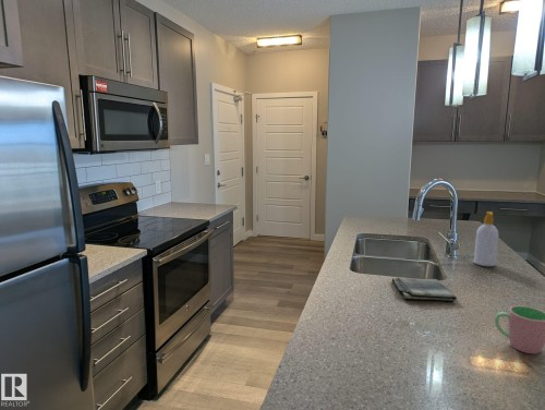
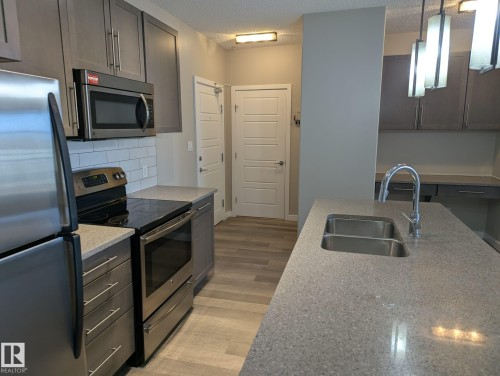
- soap bottle (486, 238)
- dish towel (421, 287)
- cup (520, 328)
